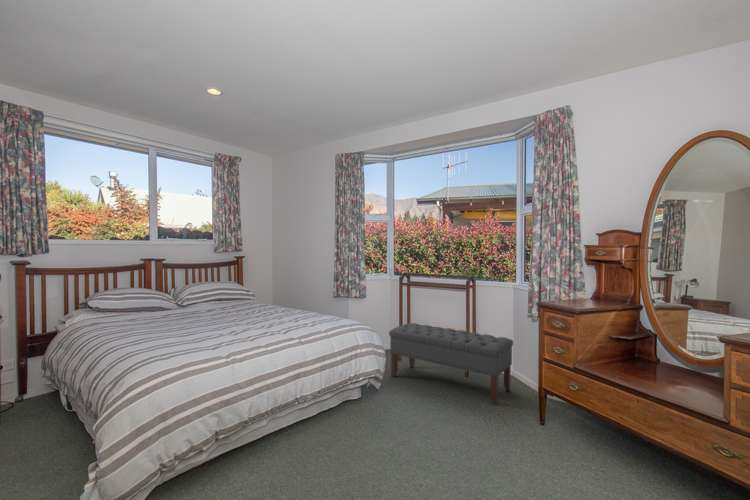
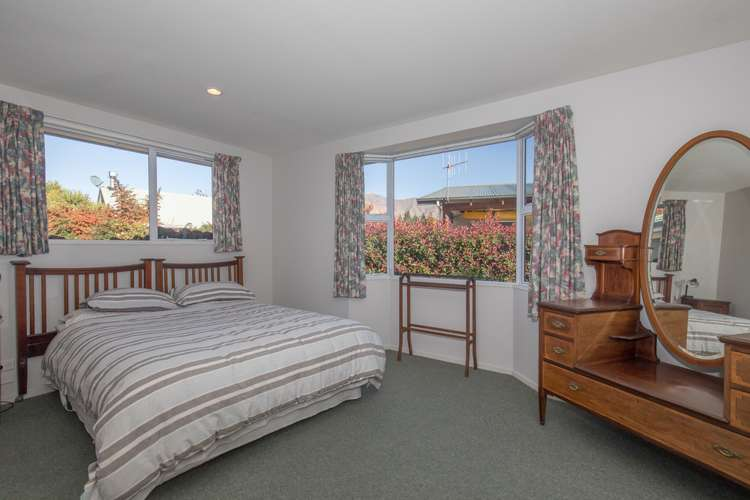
- bench (448, 357)
